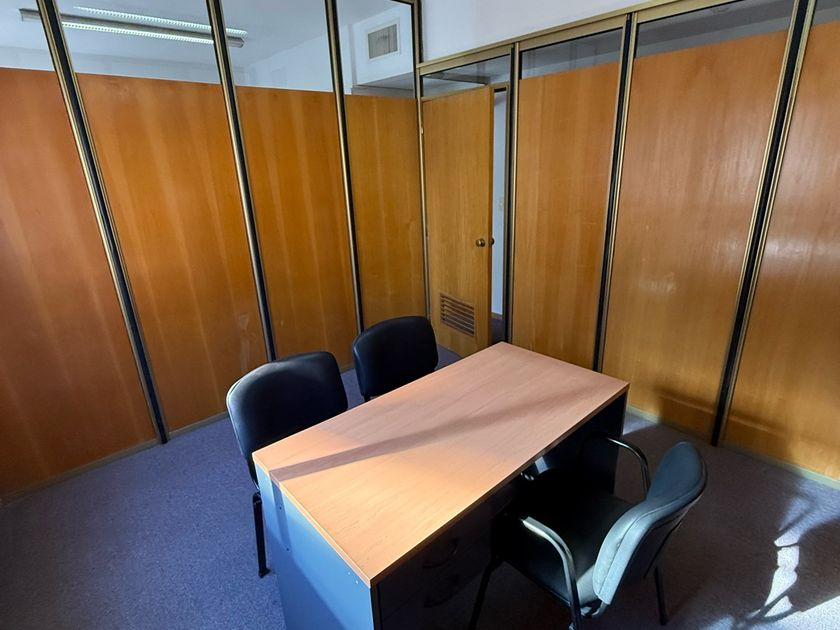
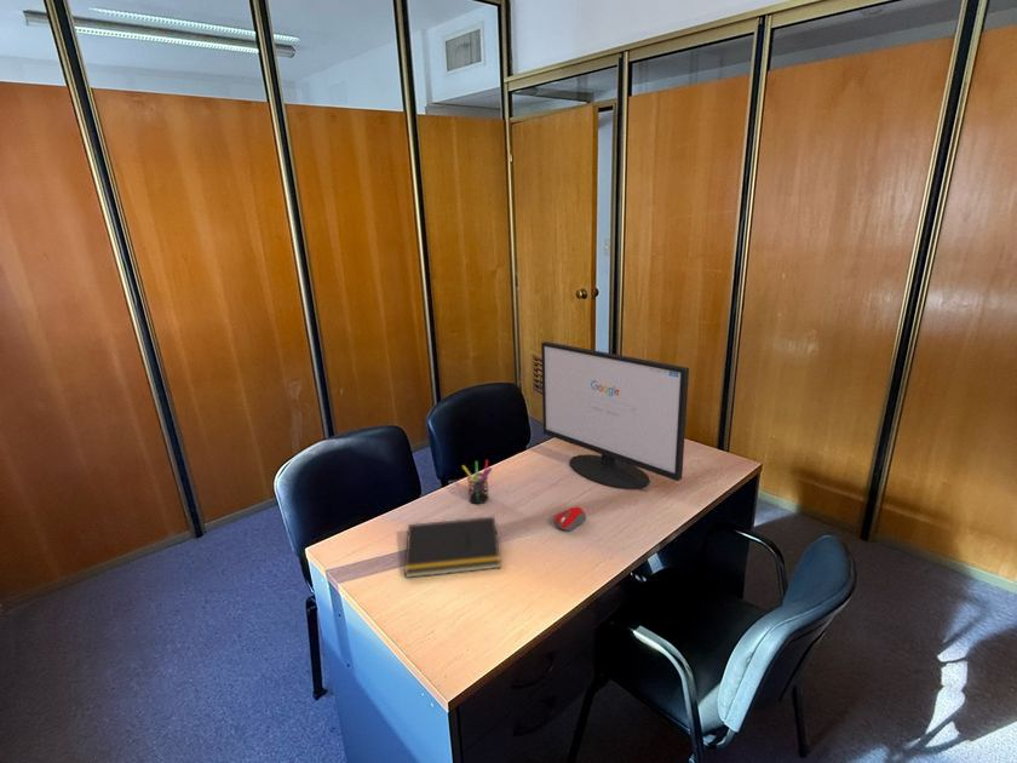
+ computer monitor (609, 413)
+ computer mouse (570, 516)
+ pen holder (478, 478)
+ notepad (452, 545)
